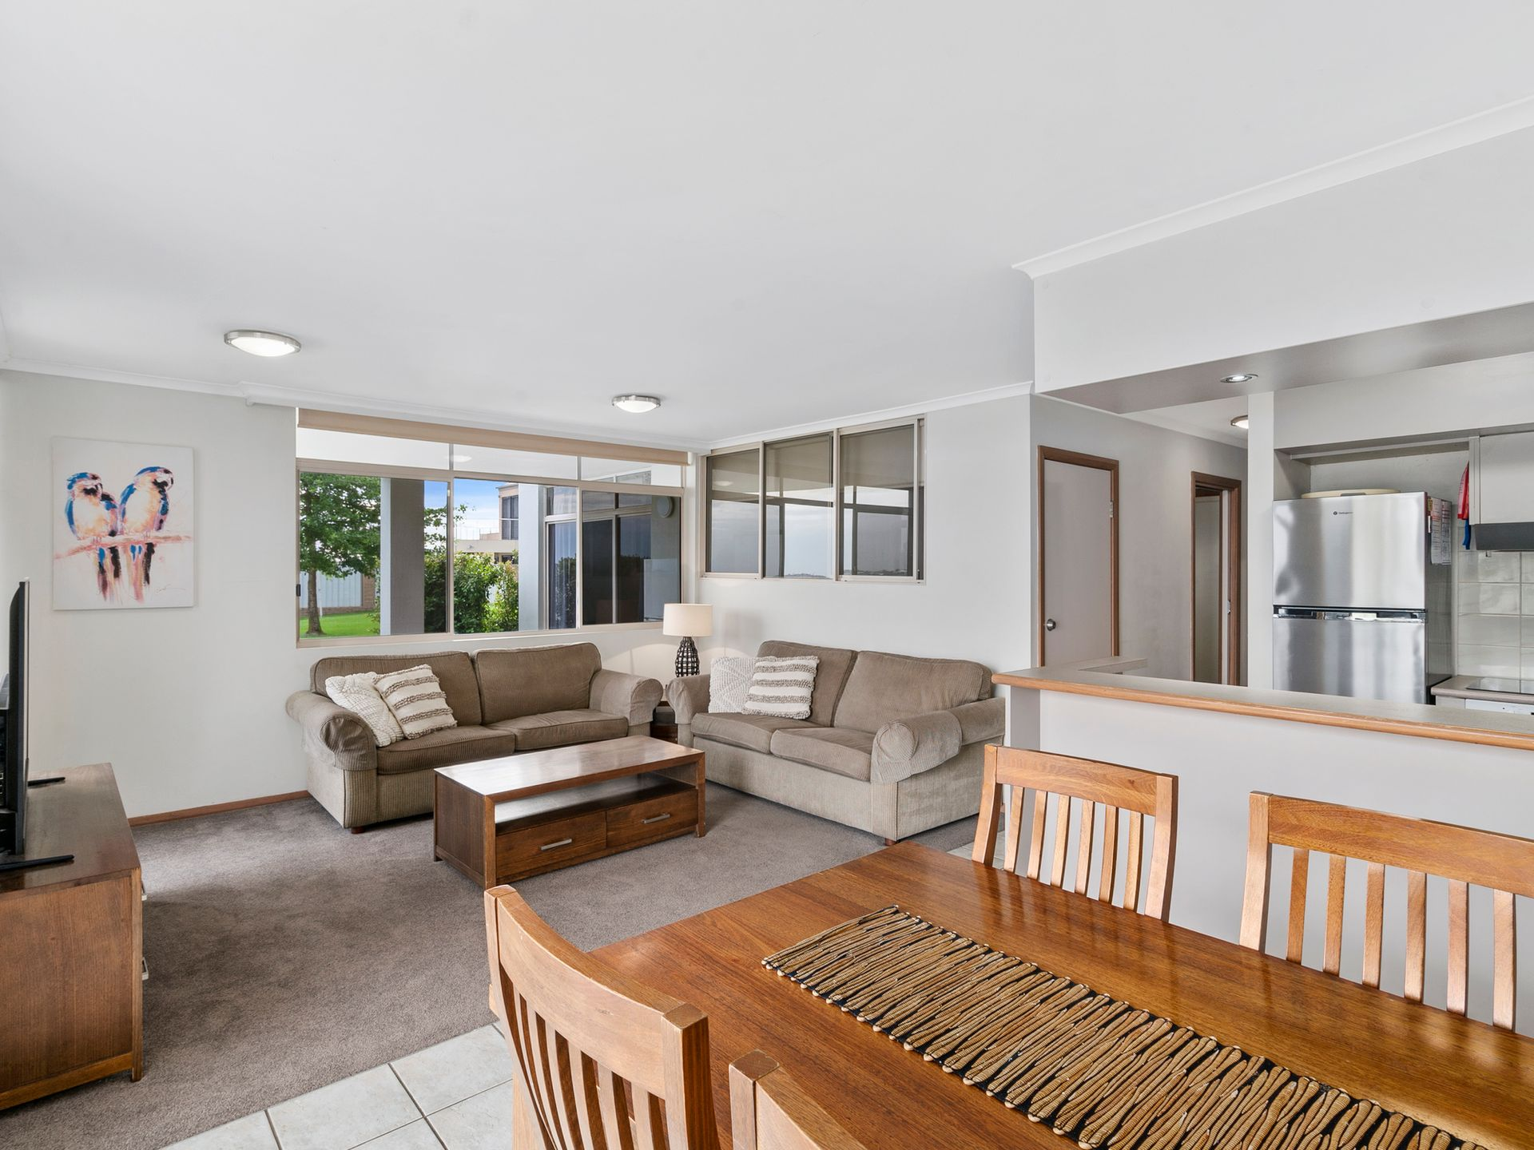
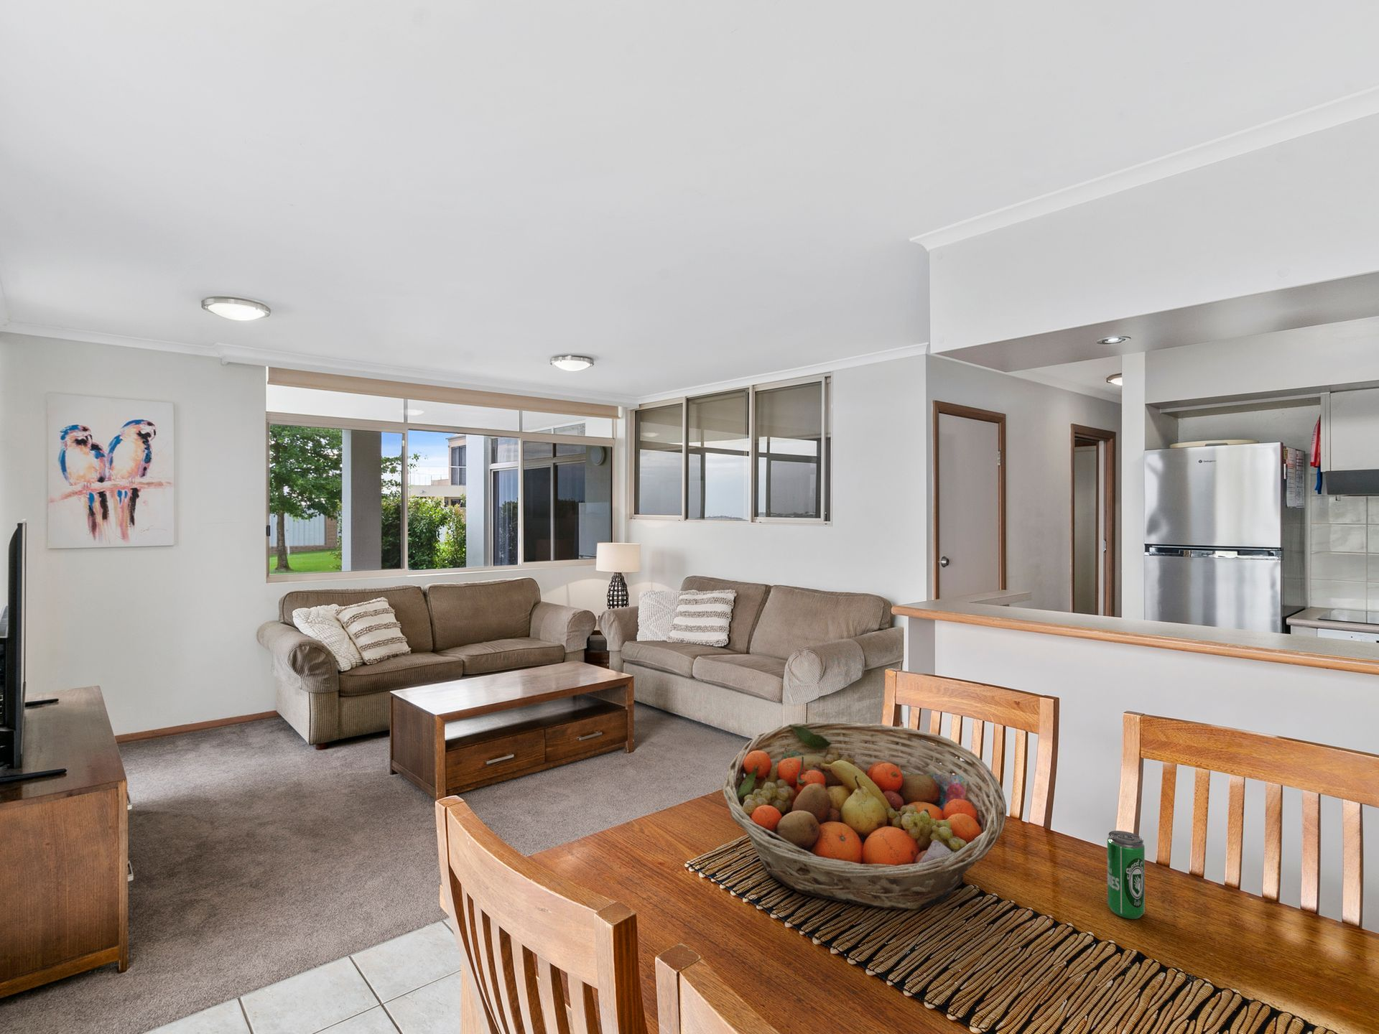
+ fruit basket (858, 806)
+ beverage can (1126, 874)
